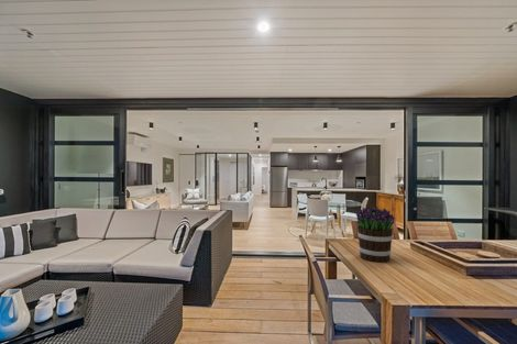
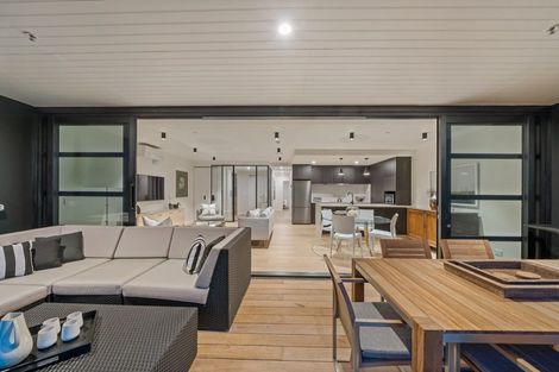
- bouquet (374, 231)
